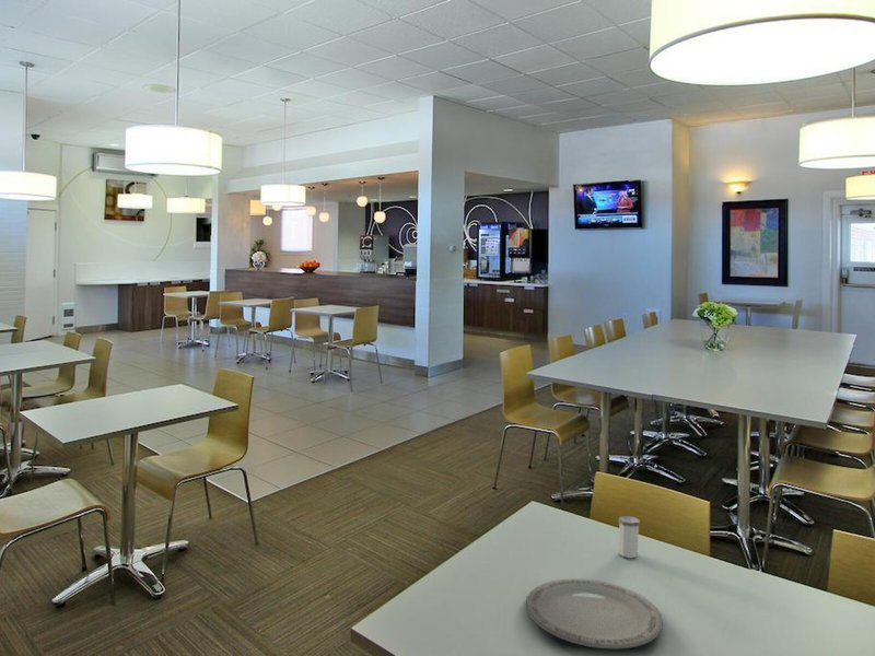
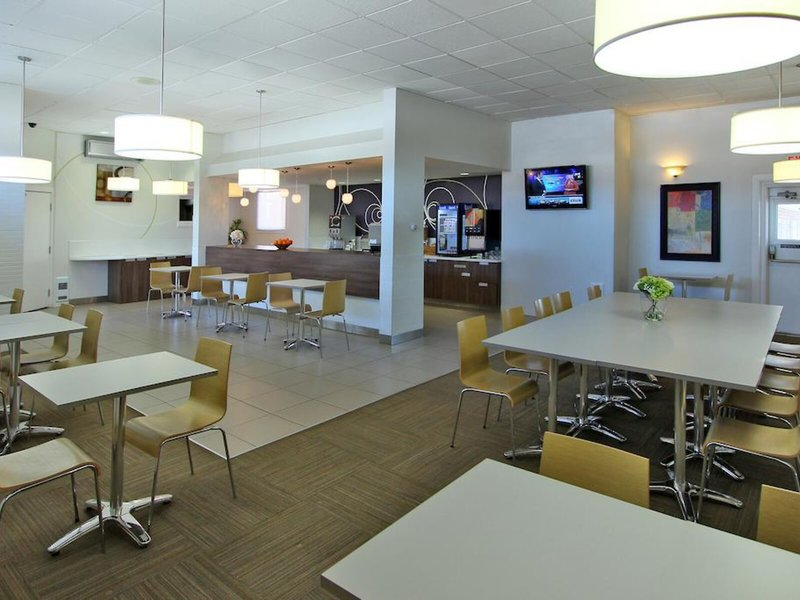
- plate (592, 612)
- salt shaker (628, 537)
